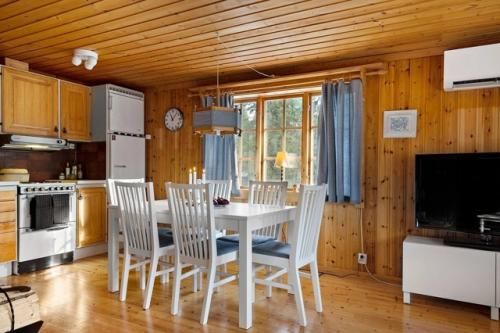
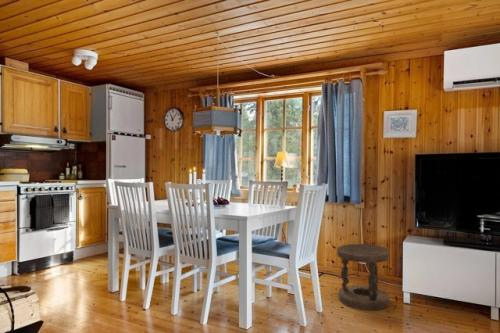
+ stool (368, 276)
